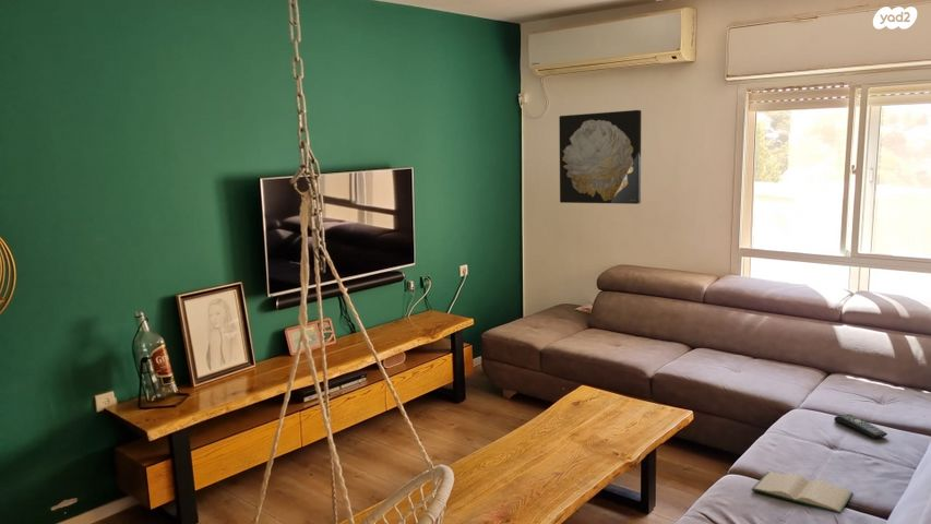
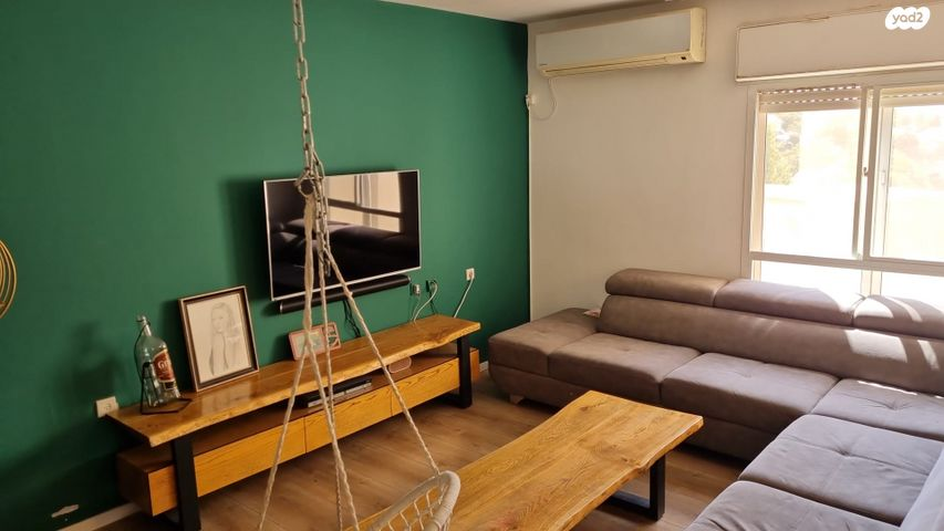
- remote control (859, 425)
- hardback book (801, 489)
- wall art (598, 158)
